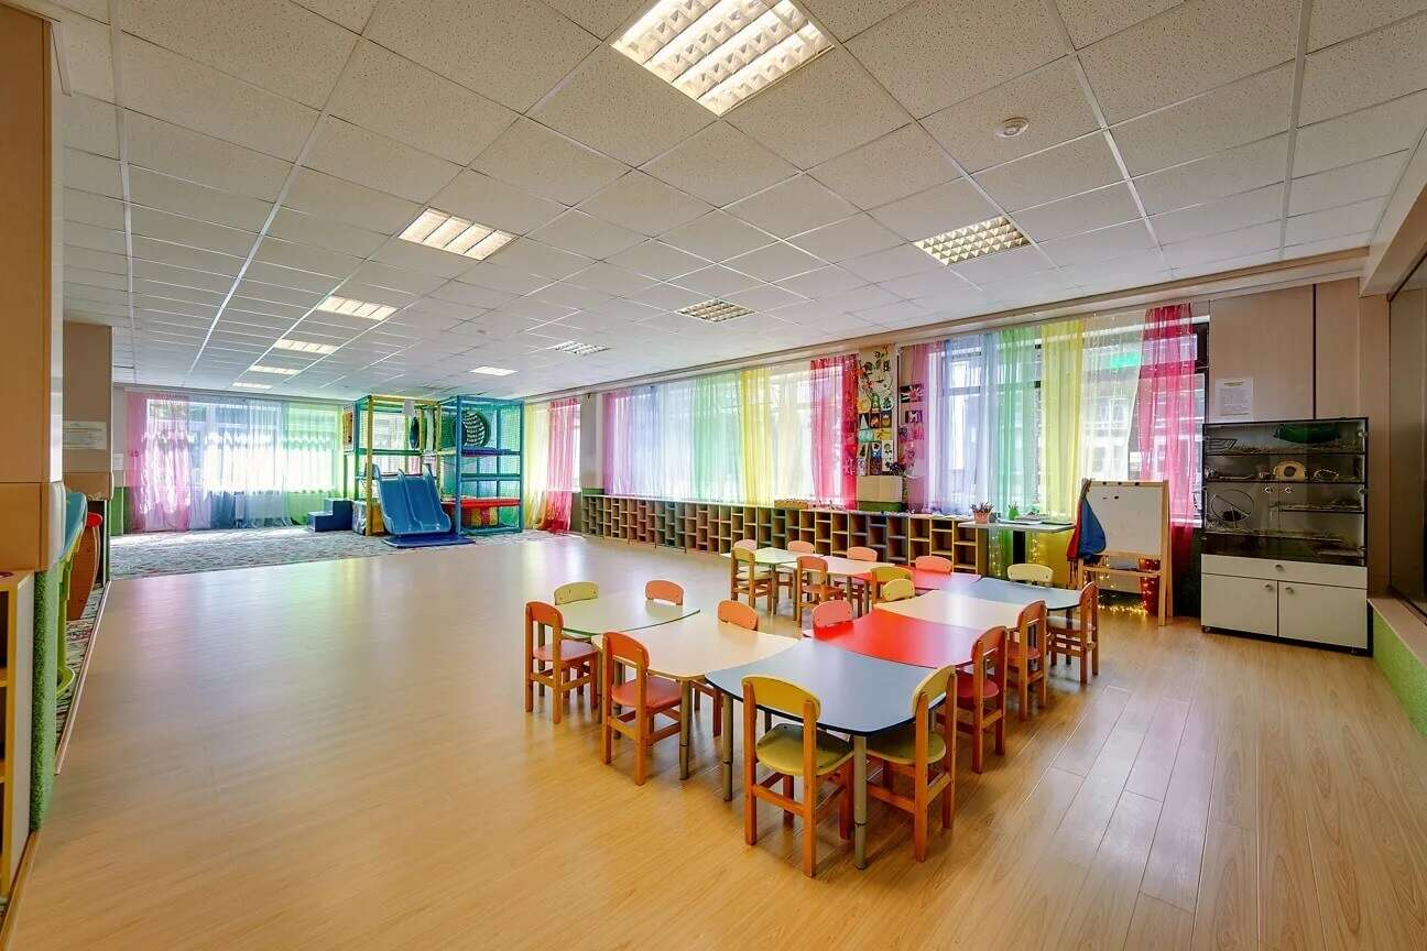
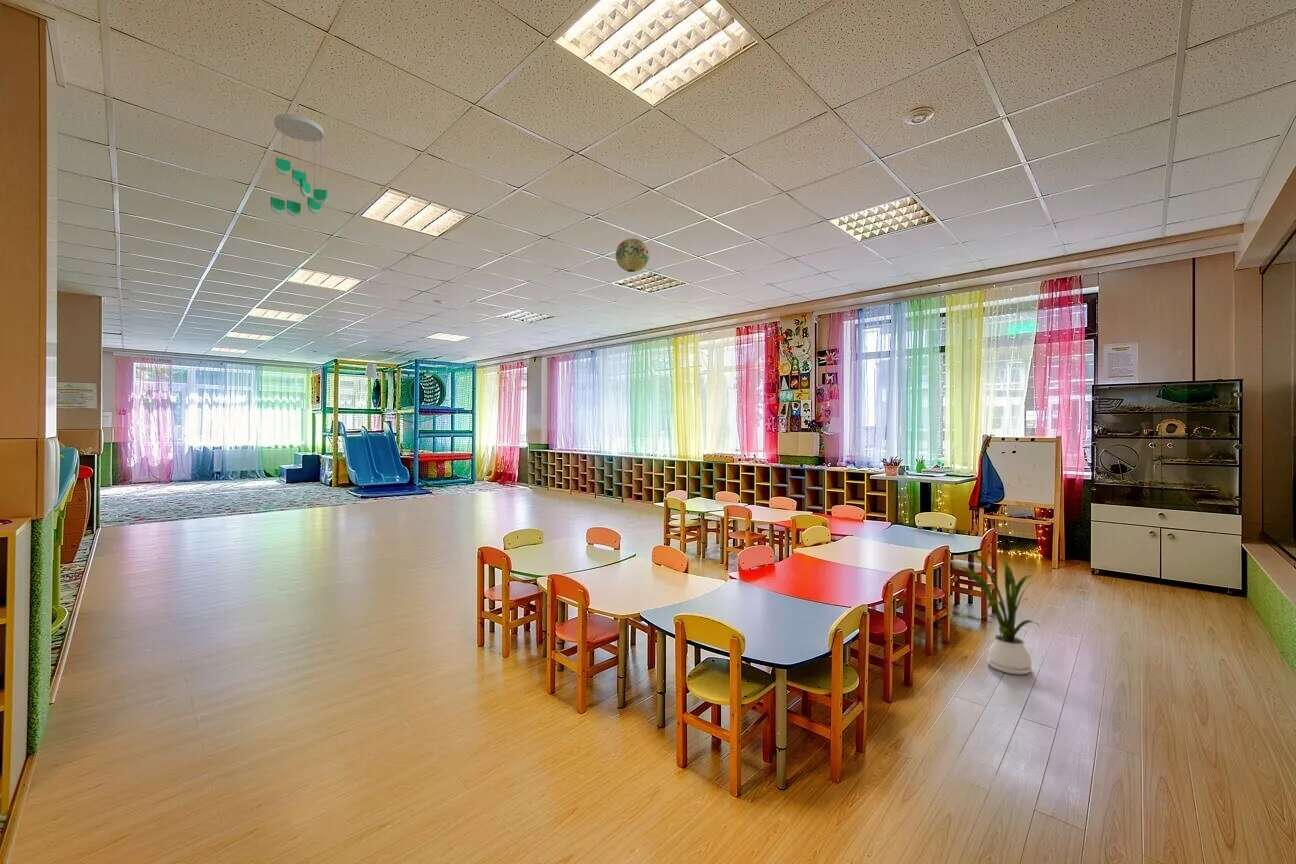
+ paper lantern (632, 255)
+ ceiling mobile (299, 170)
+ house plant (1003, 609)
